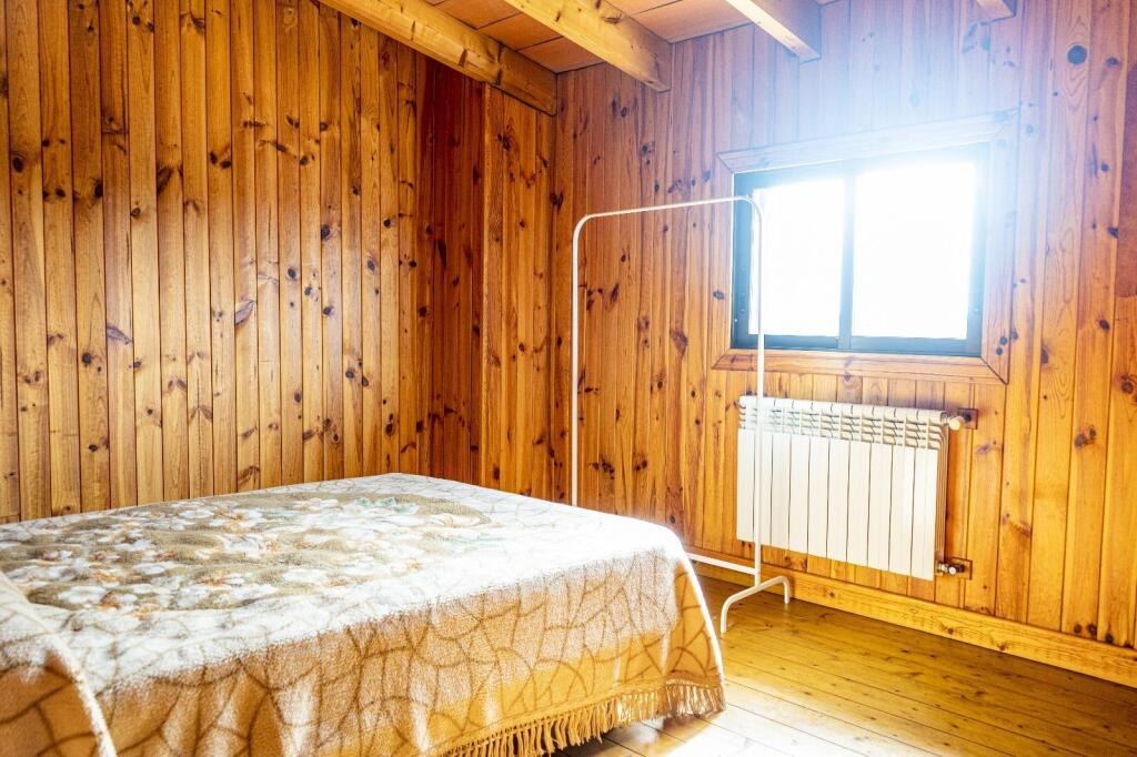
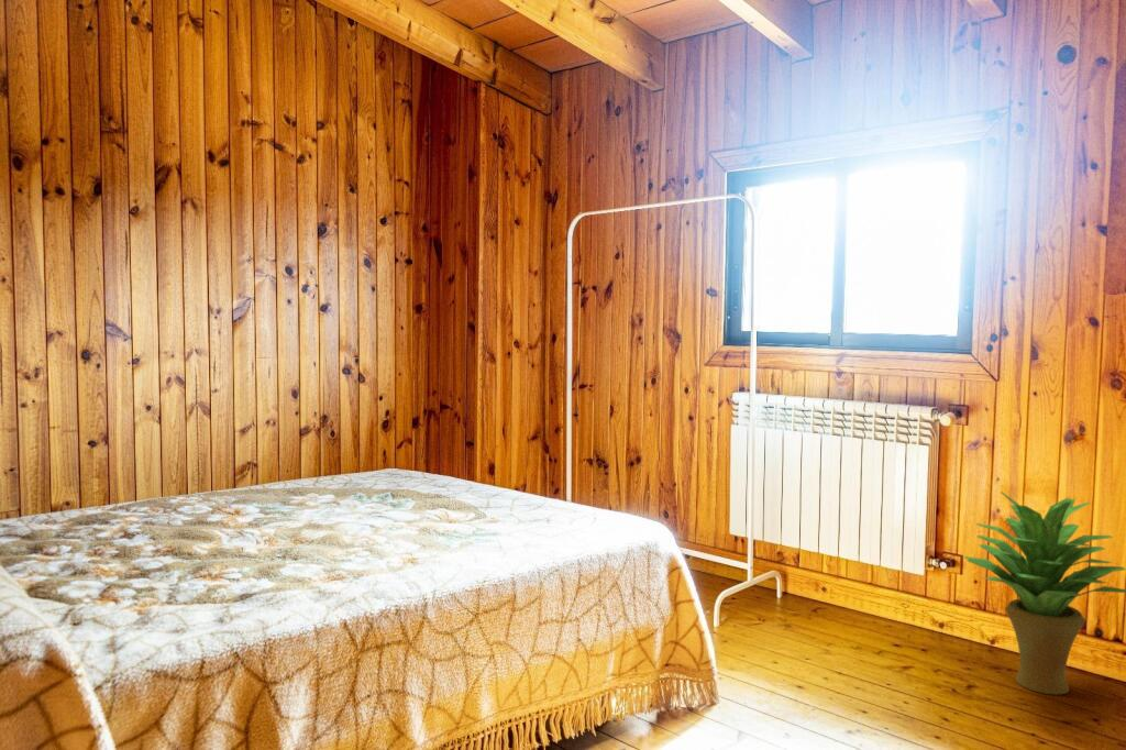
+ potted plant (1046, 589)
